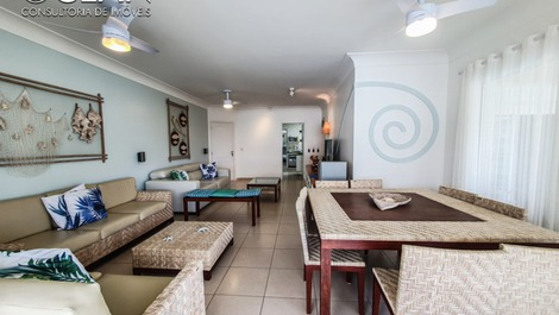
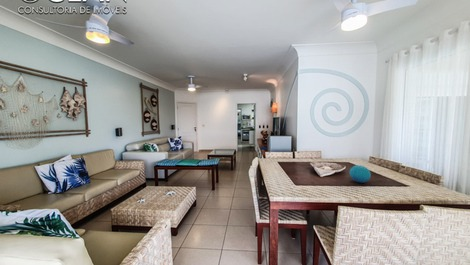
+ decorative orb (359, 173)
